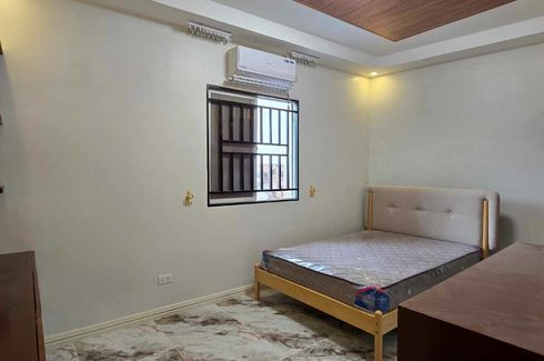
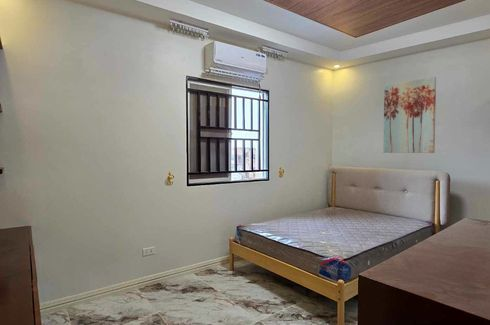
+ wall art (408, 117)
